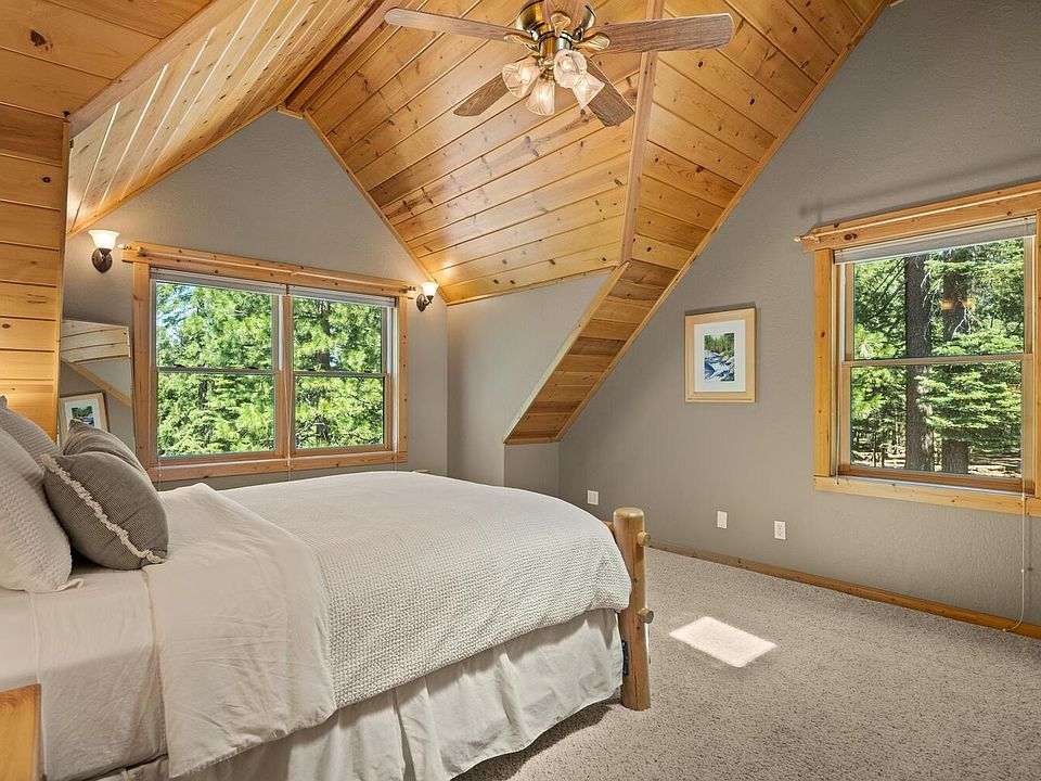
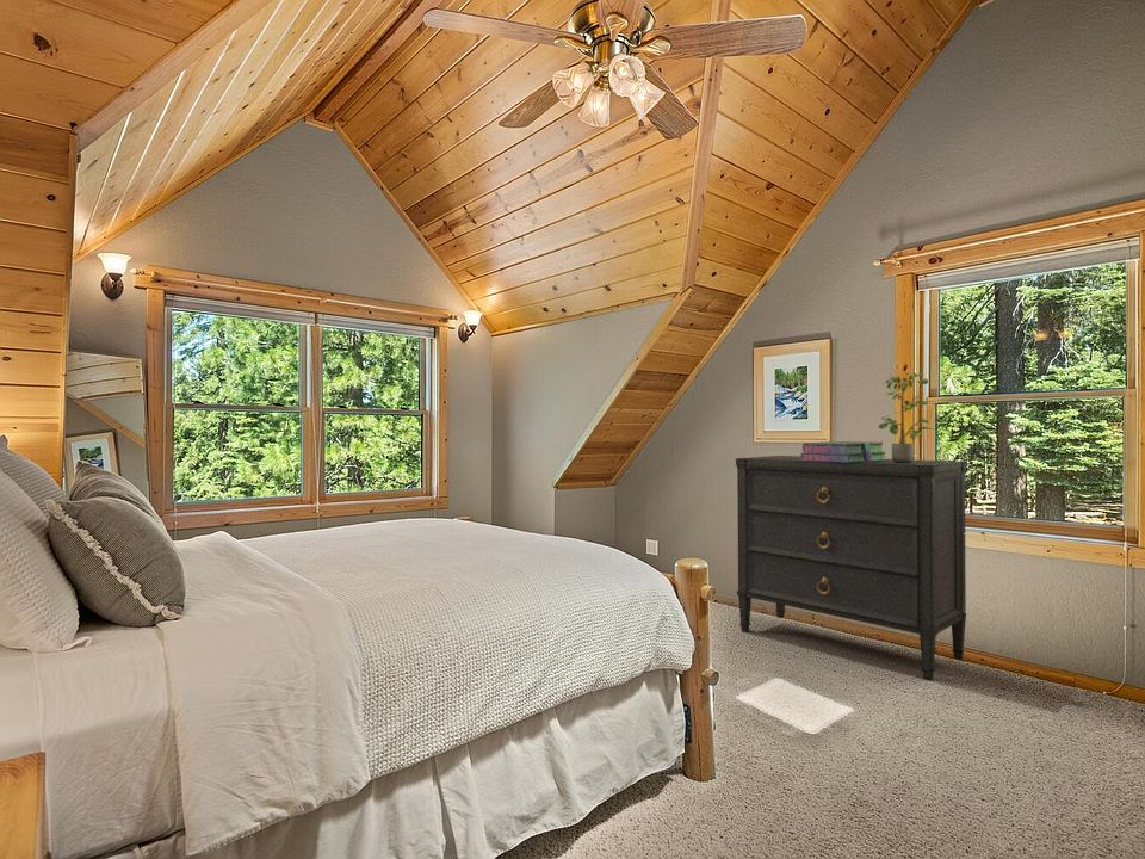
+ dresser (843, 551)
+ potted plant (903, 415)
+ stack of books (842, 450)
